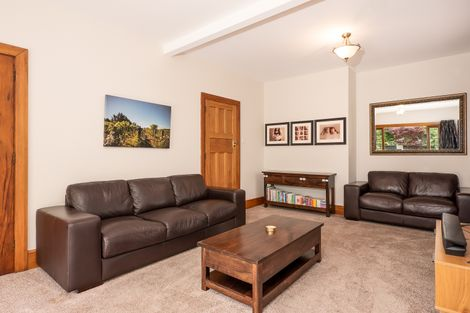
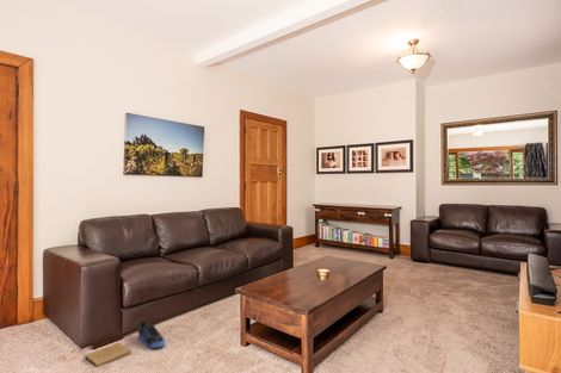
+ sneaker (150, 334)
+ box (107, 354)
